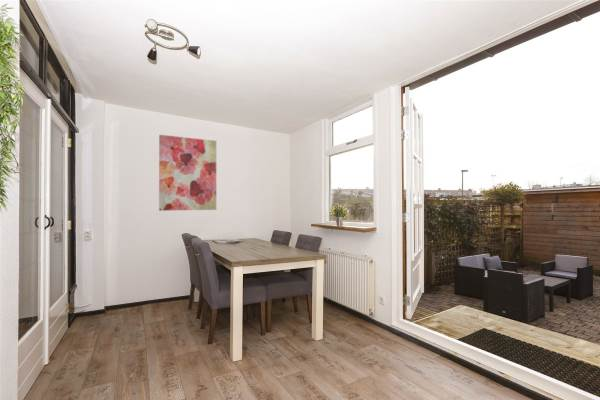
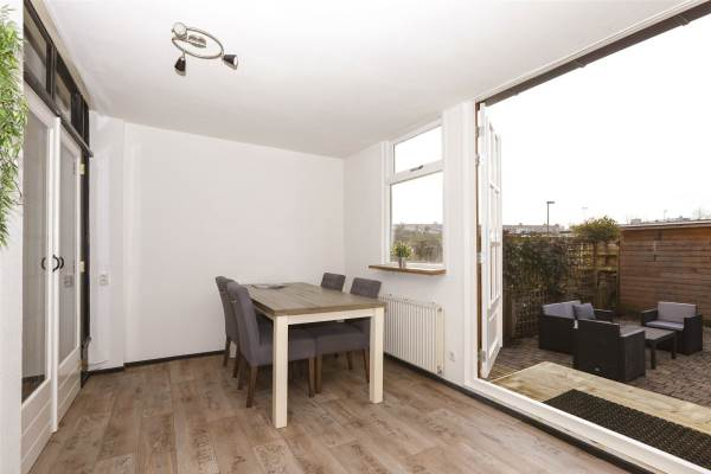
- wall art (189, 174)
